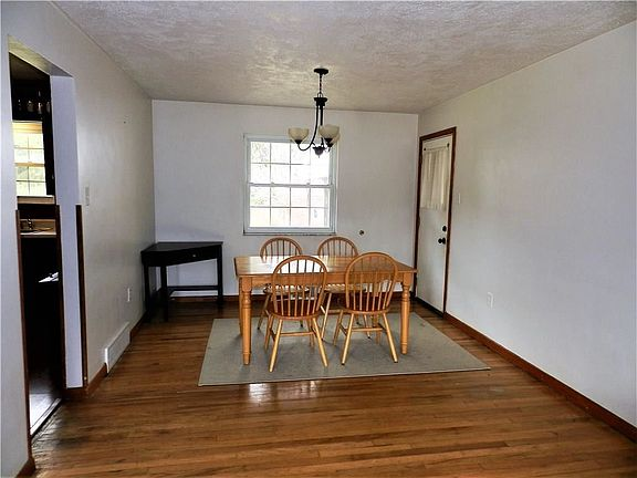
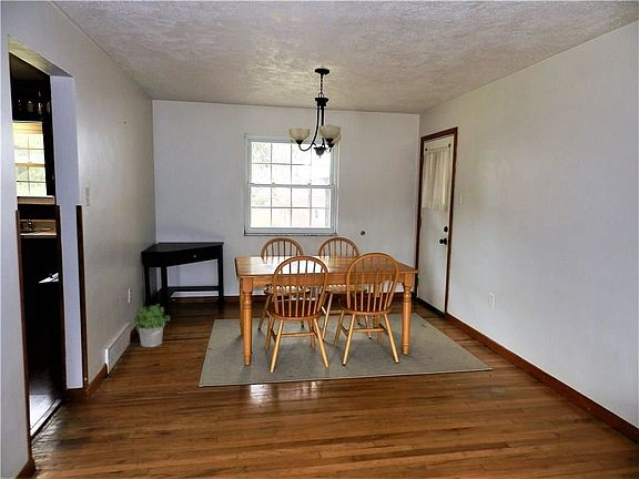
+ potted plant (152, 324)
